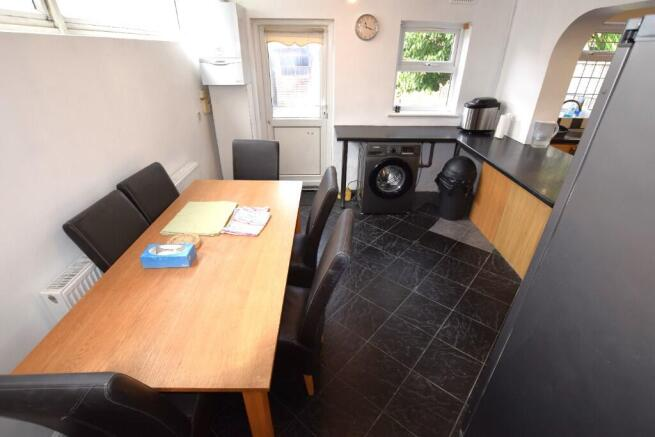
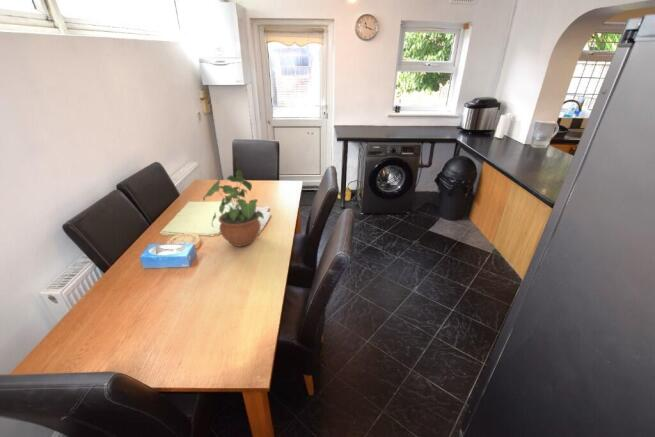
+ potted plant (238, 206)
